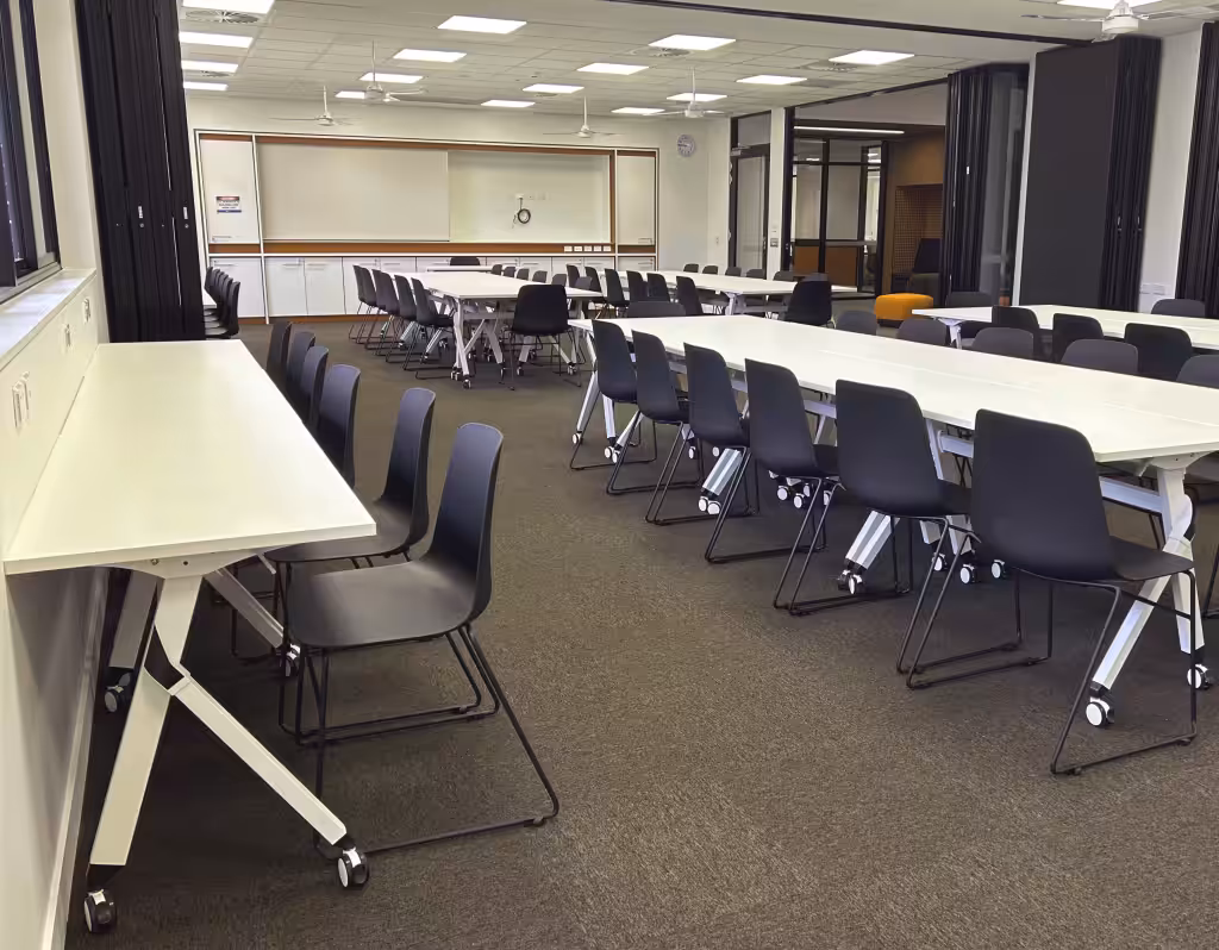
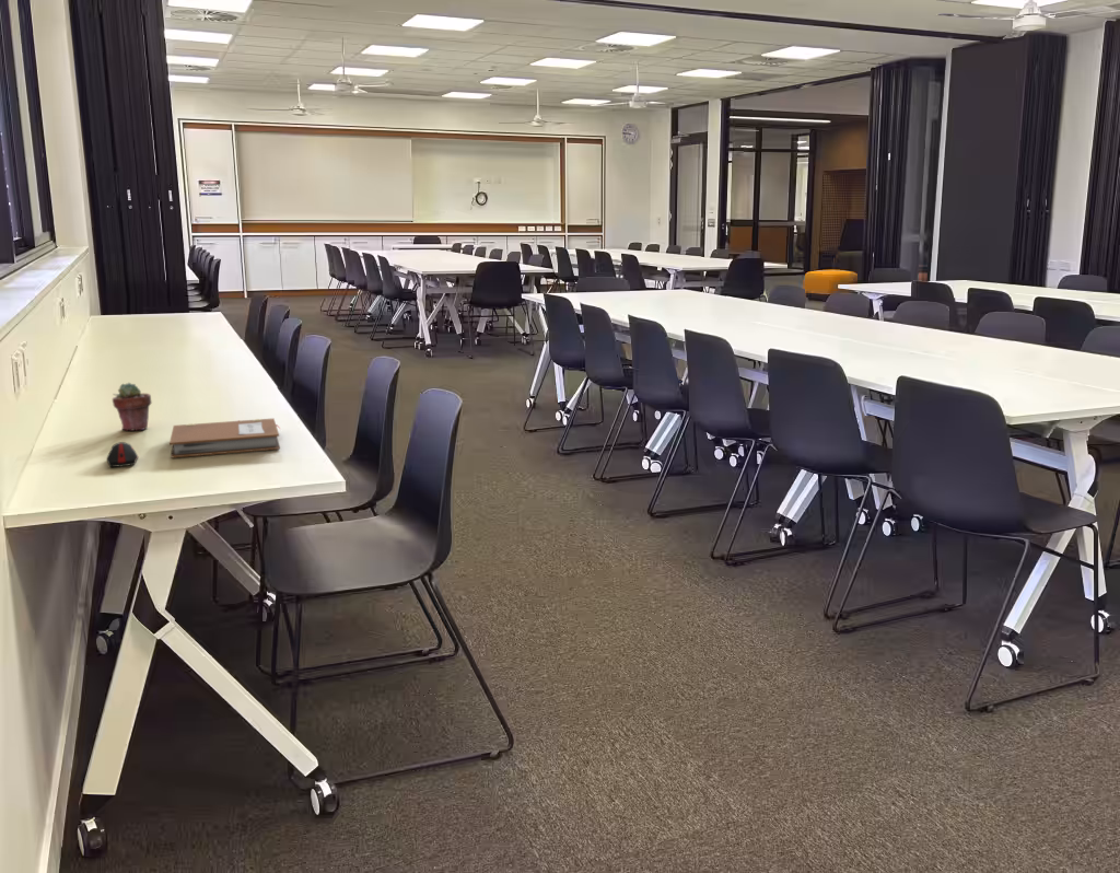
+ computer mouse (121, 452)
+ notebook (228, 435)
+ potted succulent (132, 405)
